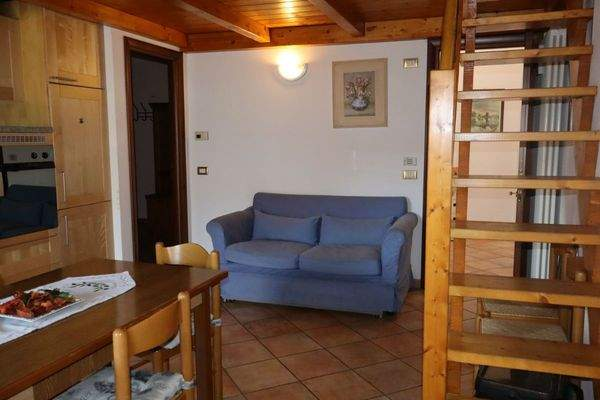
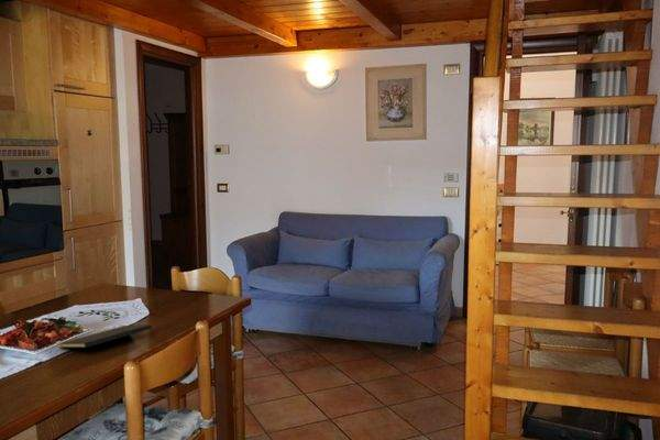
+ notepad (106, 336)
